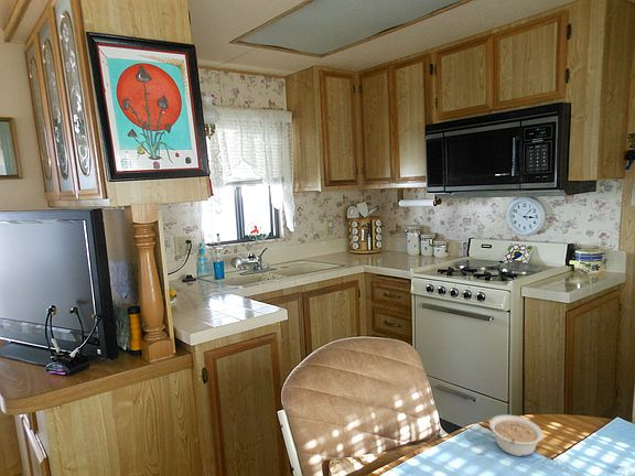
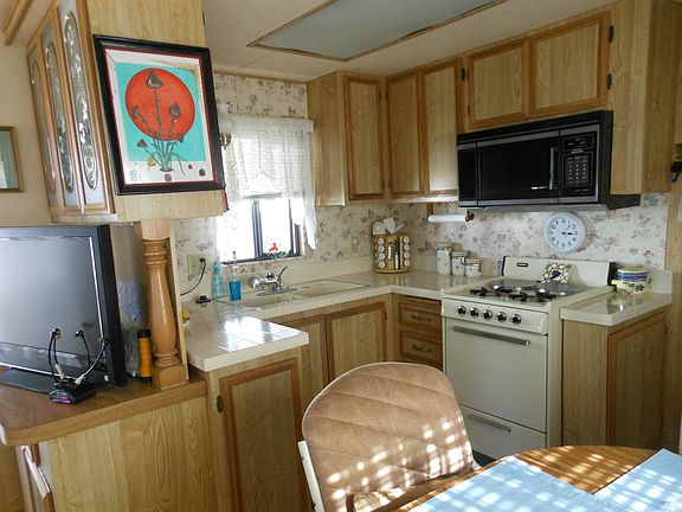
- legume (516, 436)
